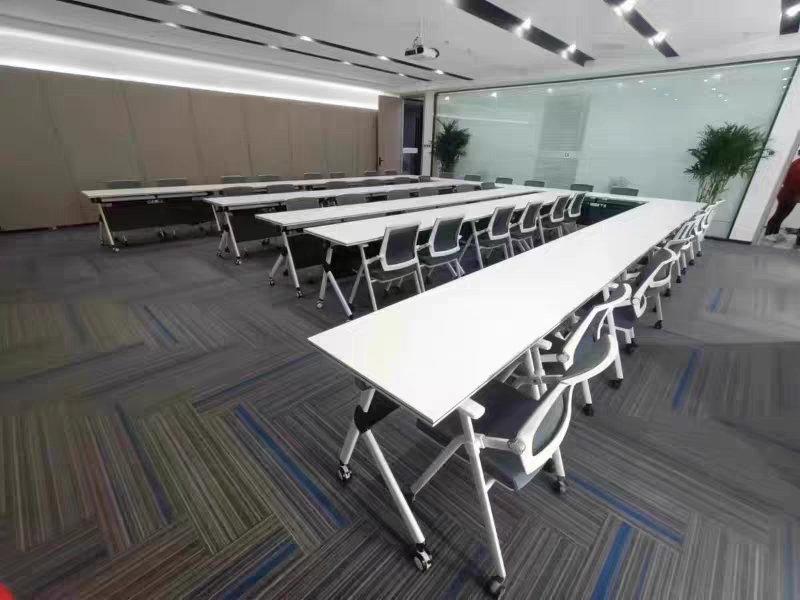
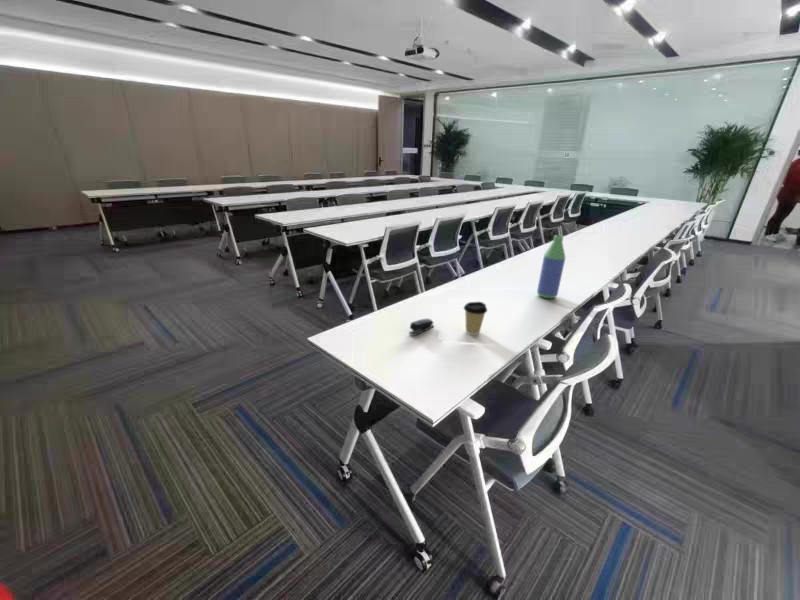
+ coffee cup (474, 318)
+ stapler (421, 324)
+ bottle (552, 267)
